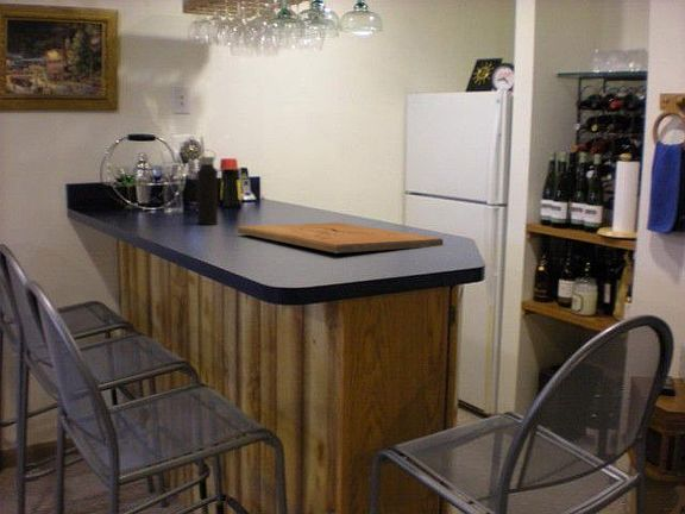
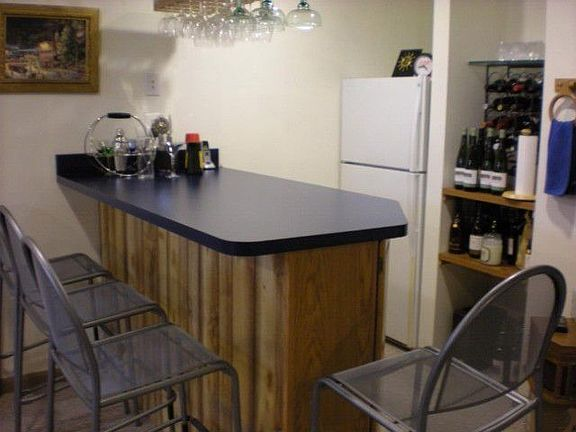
- cutting board (335, 234)
- water bottle (207, 187)
